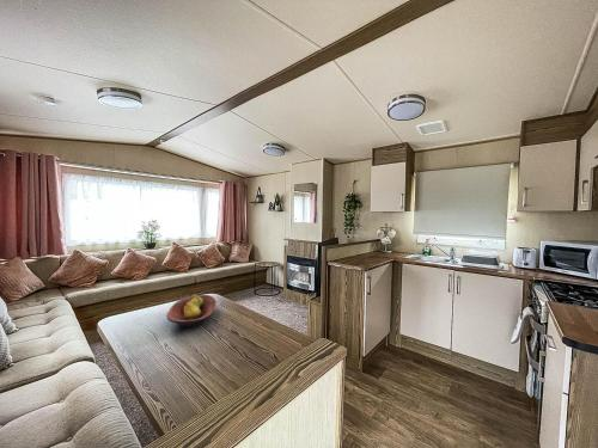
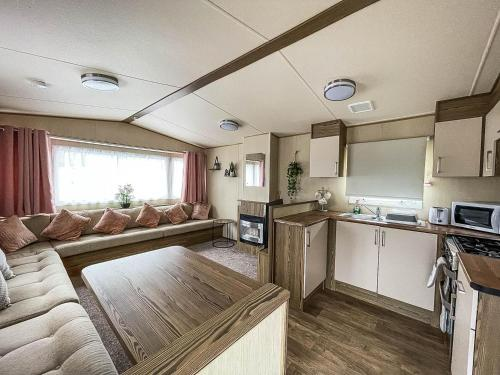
- fruit bowl (193, 307)
